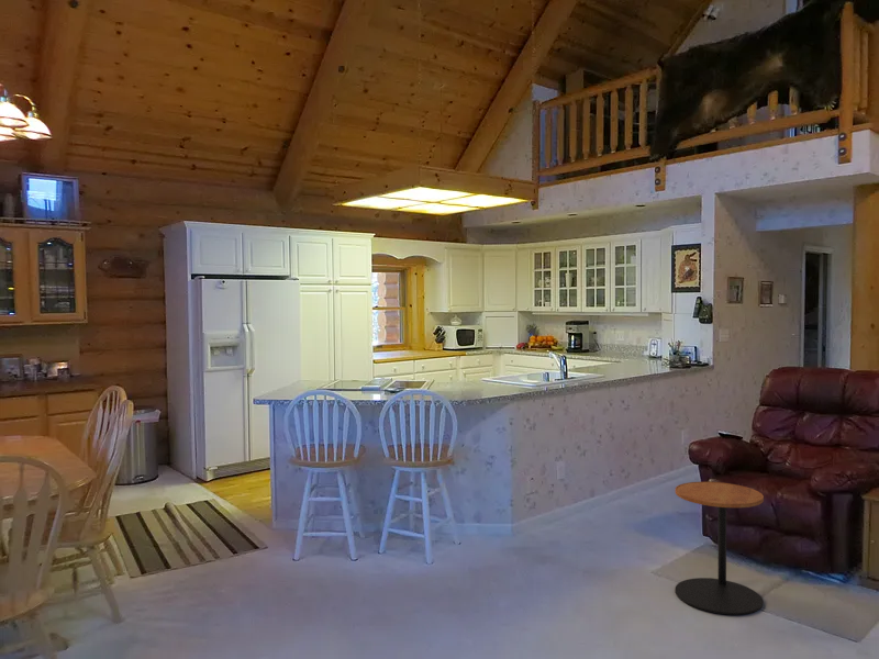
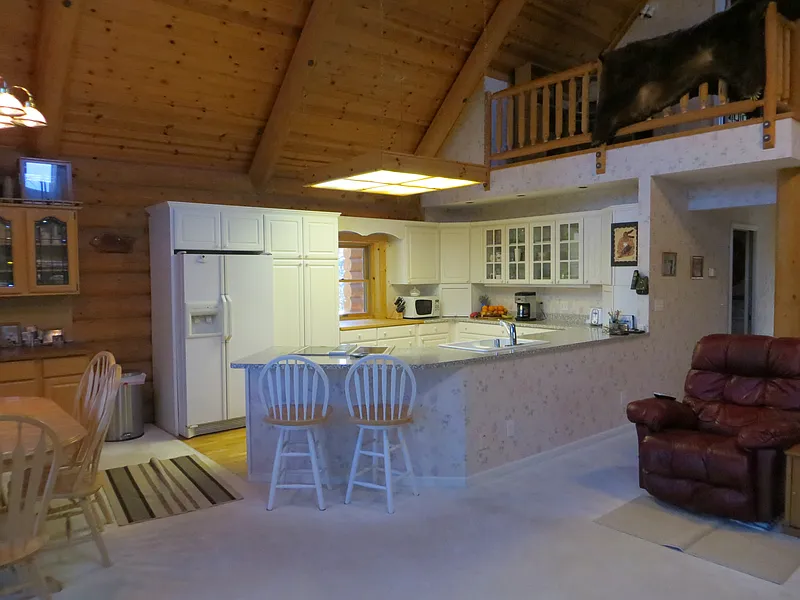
- side table (719, 544)
